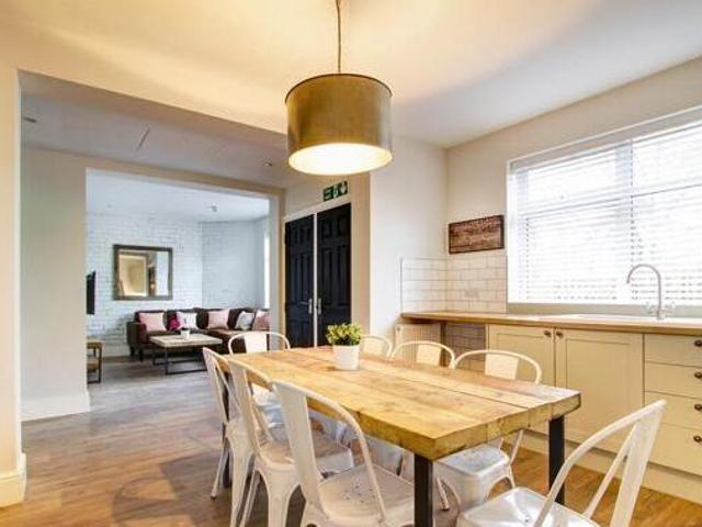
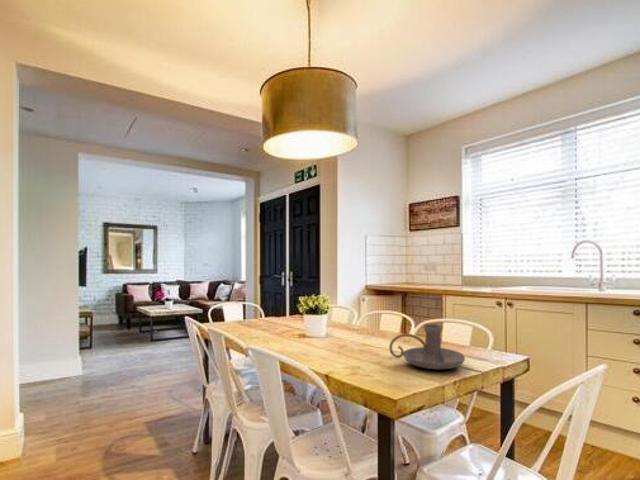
+ candle holder (426, 345)
